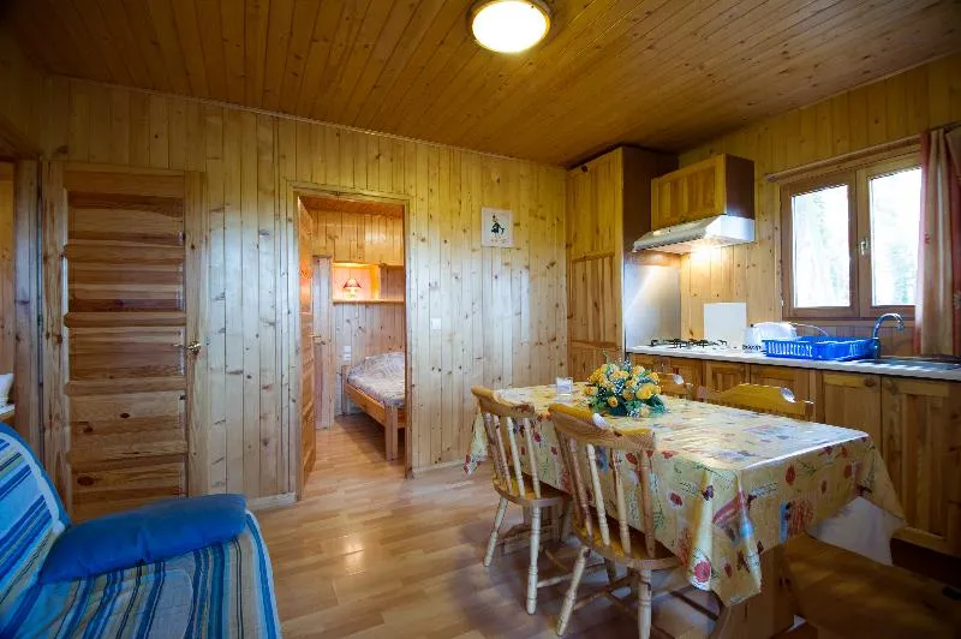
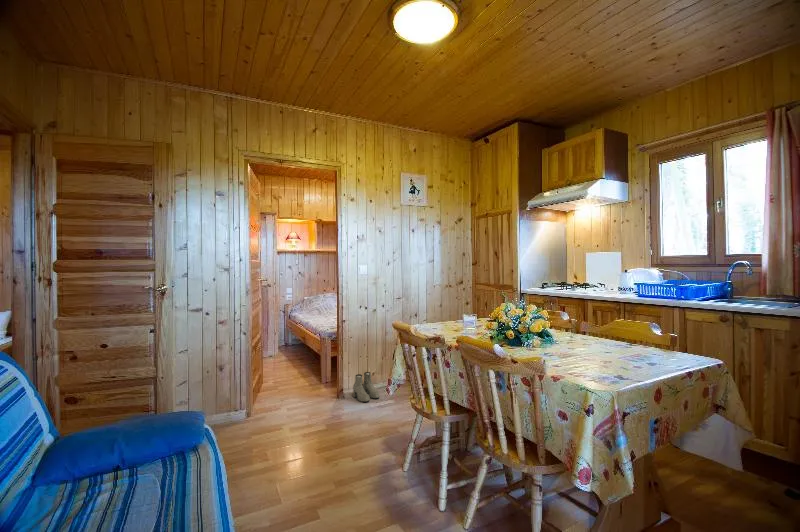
+ boots (365, 385)
